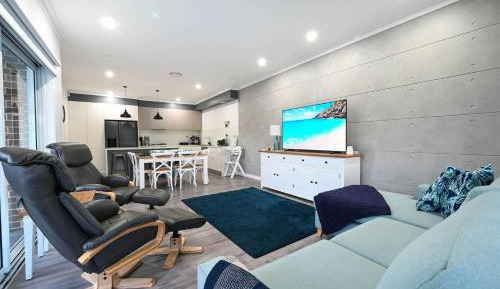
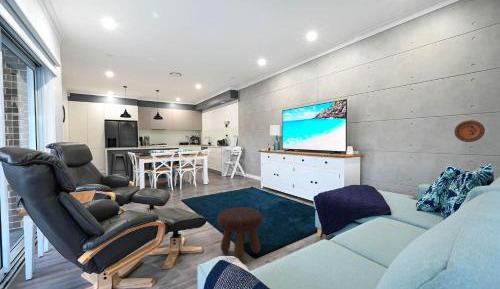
+ decorative plate (469, 131)
+ footstool (240, 232)
